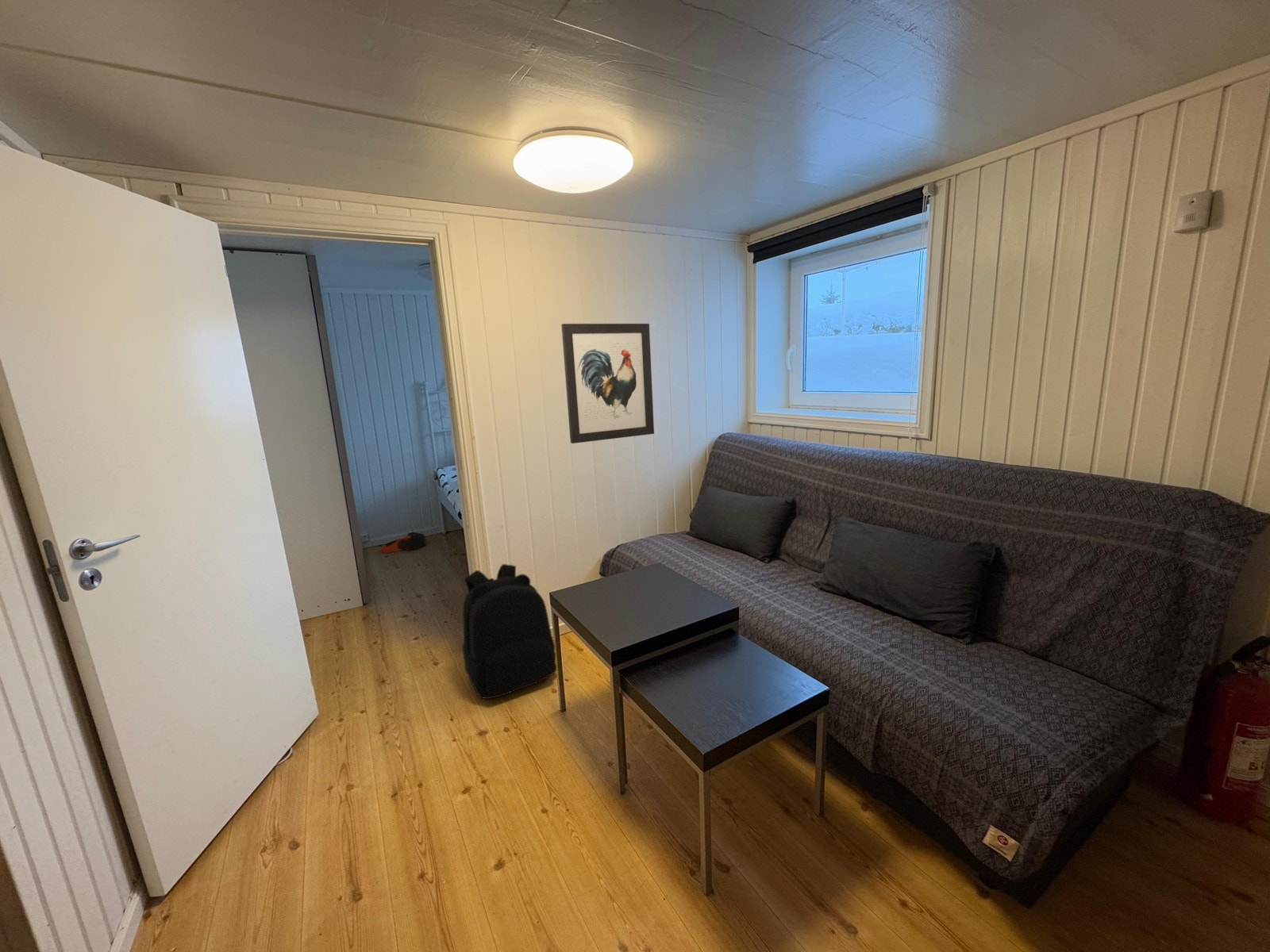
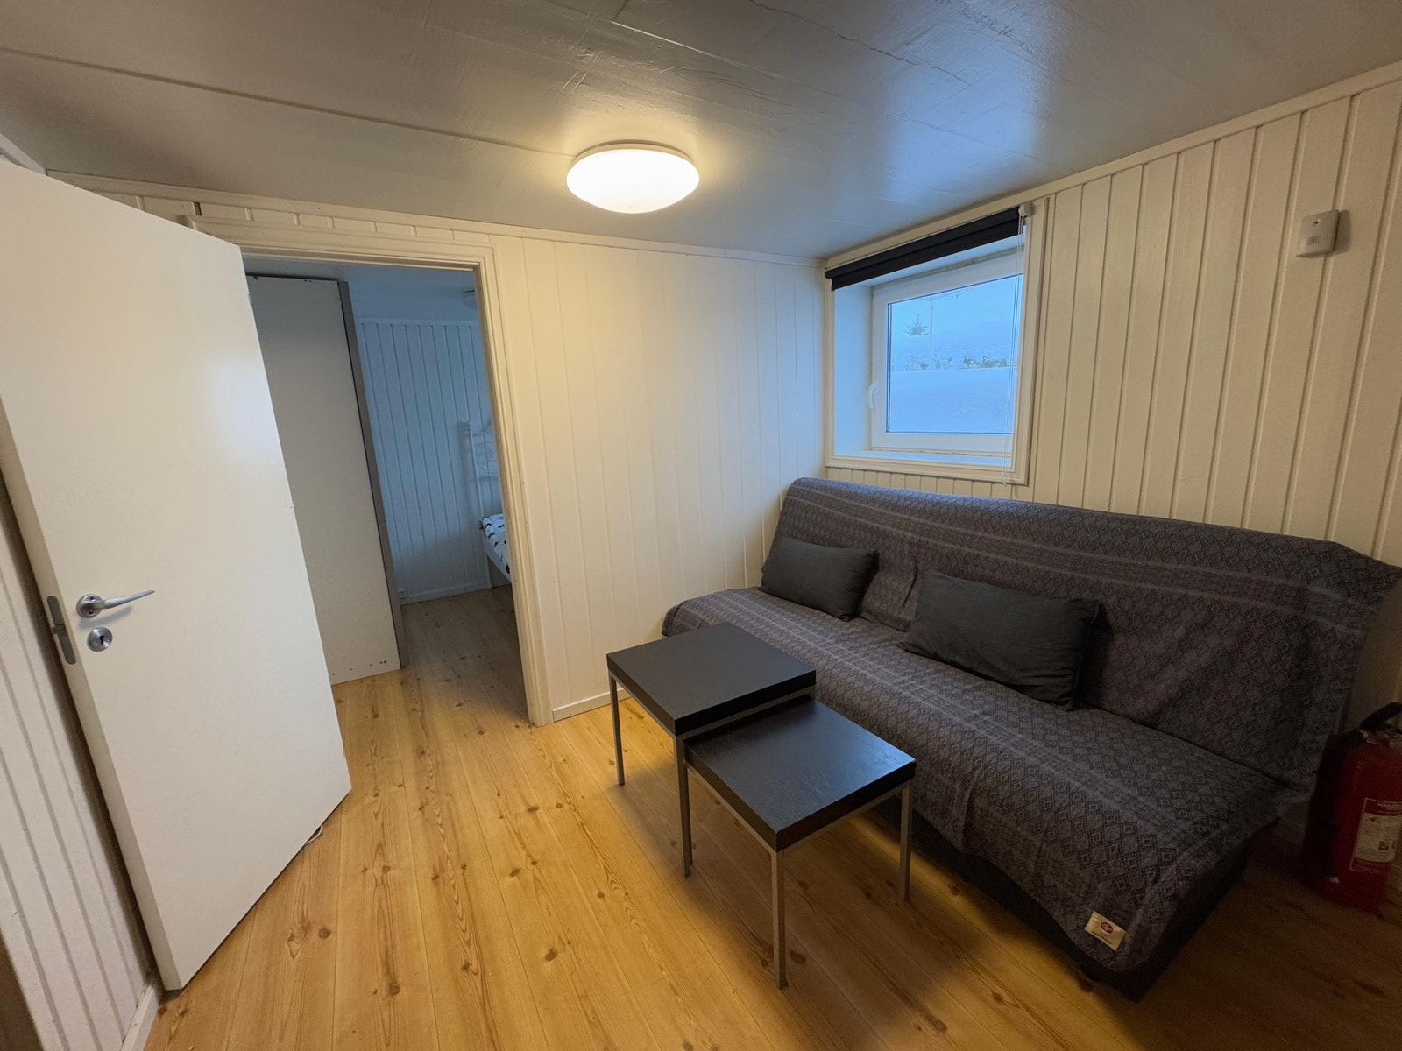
- backpack (504, 625)
- bag (402, 541)
- wall art (610, 382)
